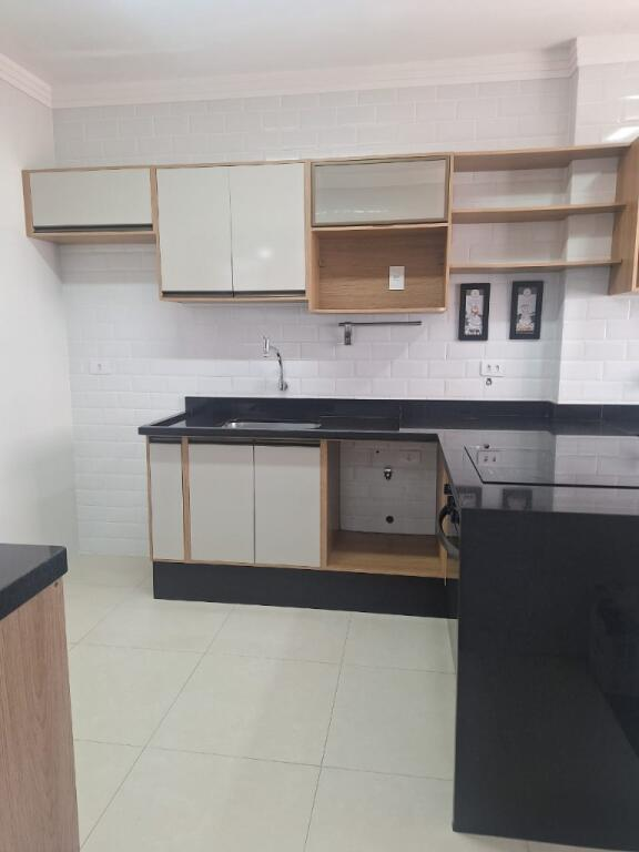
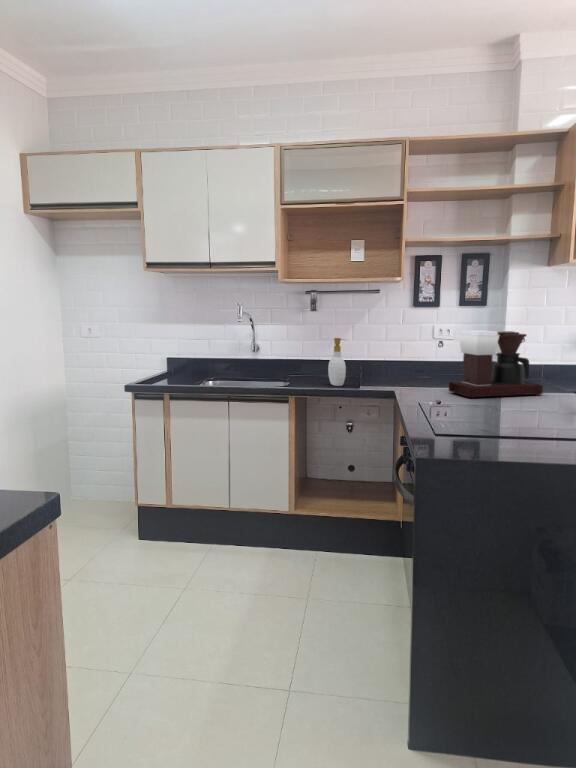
+ coffee maker (496, 363)
+ soap bottle (337, 361)
